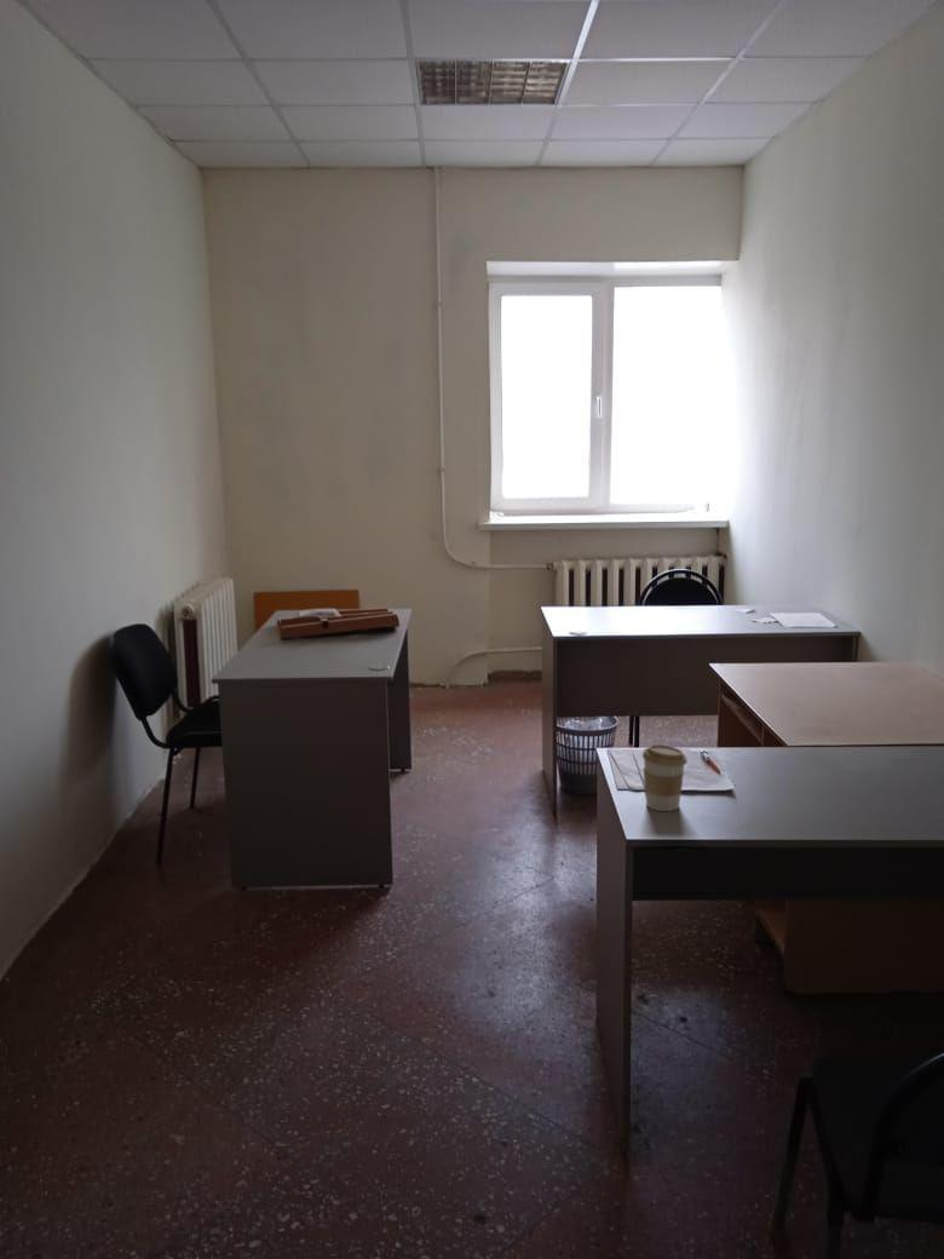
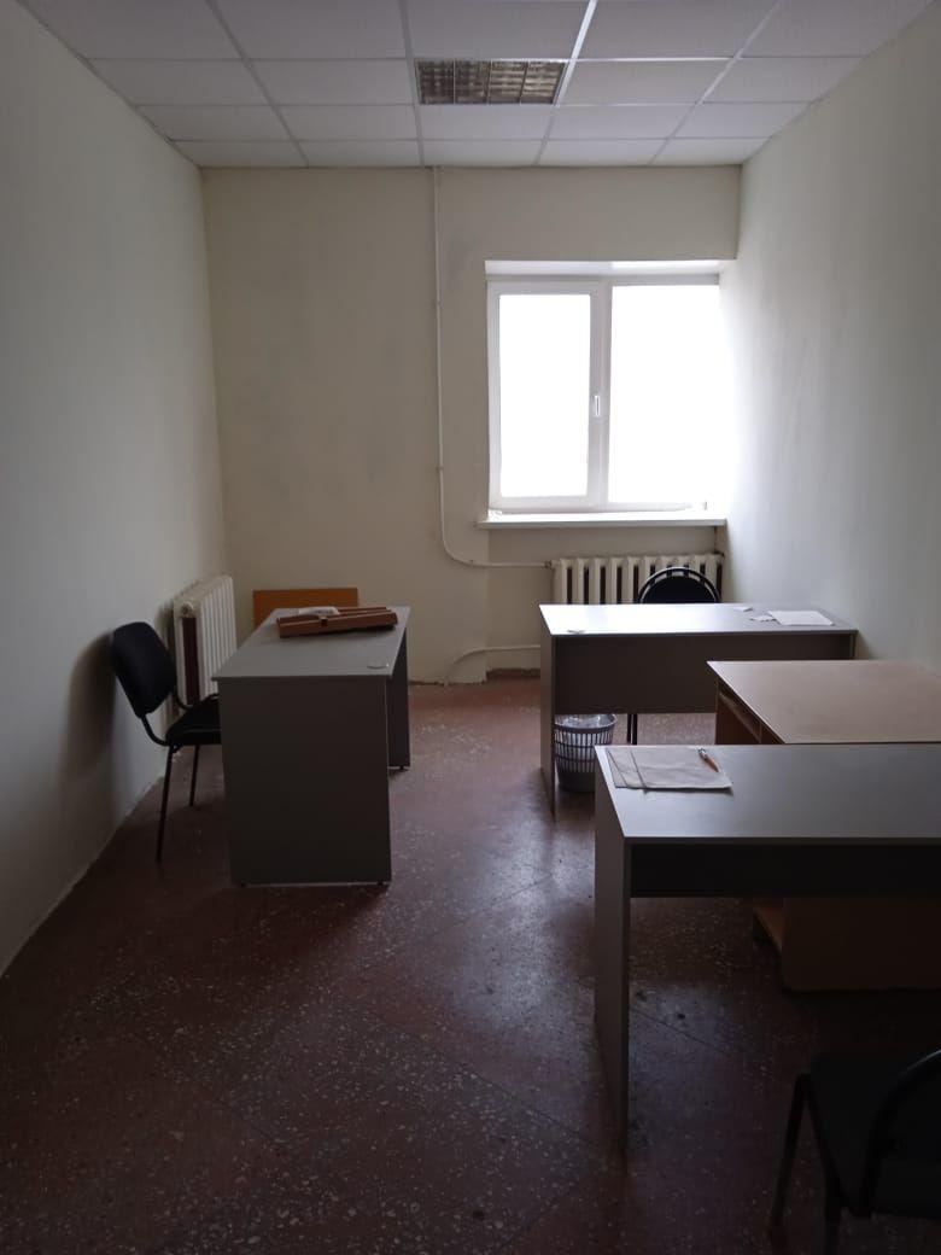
- coffee cup (663, 776)
